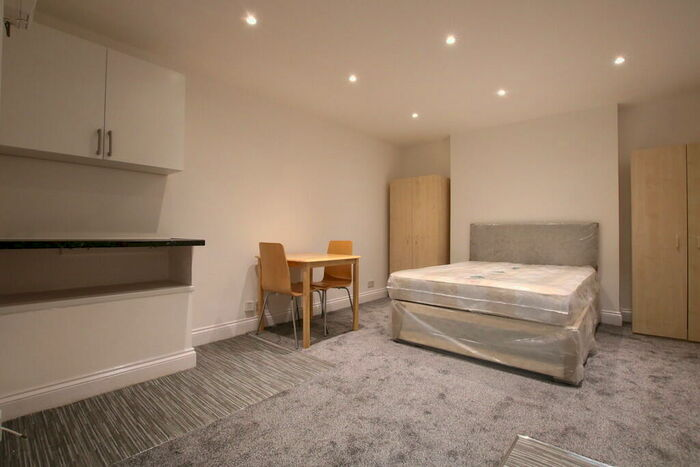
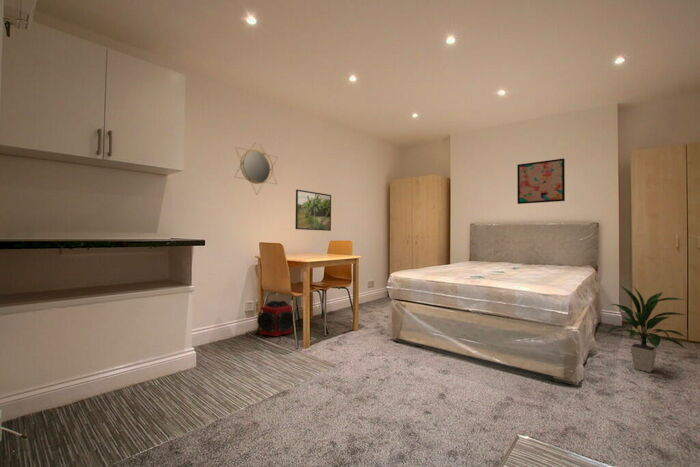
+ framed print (314, 211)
+ home mirror (257, 166)
+ wall art (540, 182)
+ indoor plant (646, 327)
+ speaker (276, 316)
